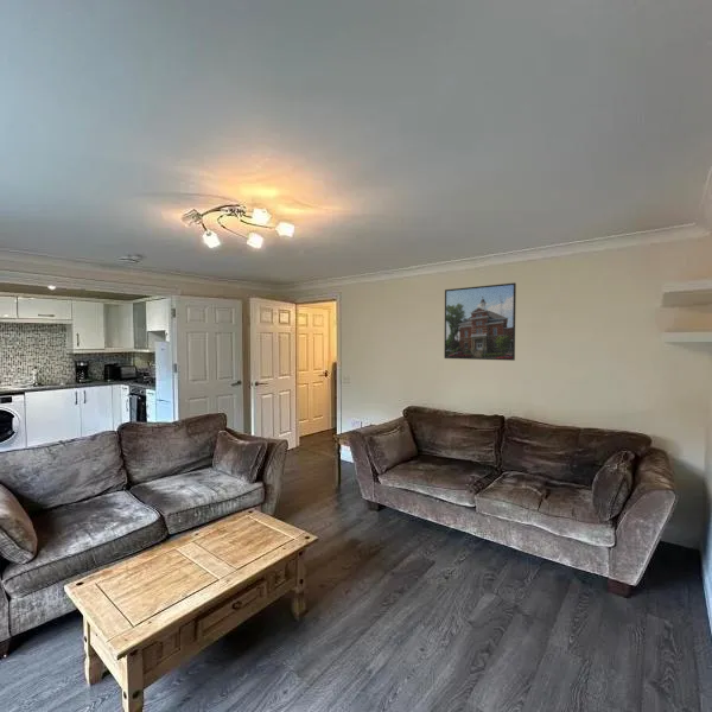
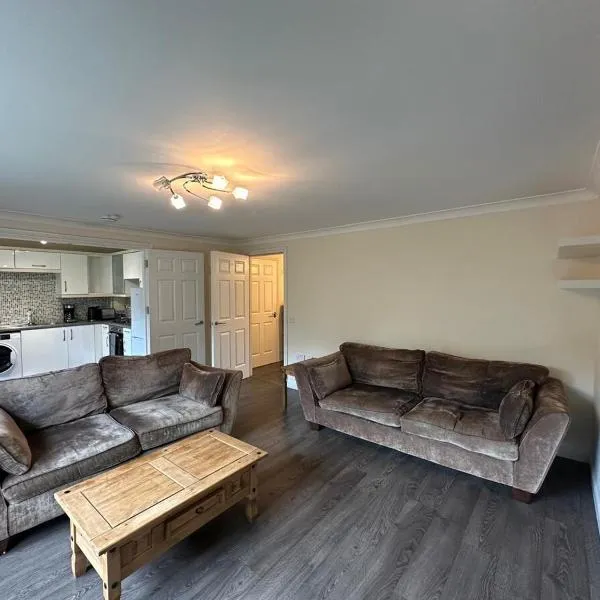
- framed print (477, 323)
